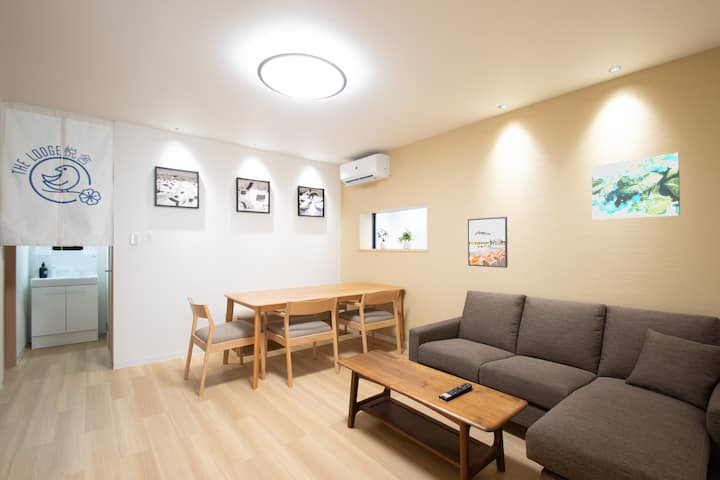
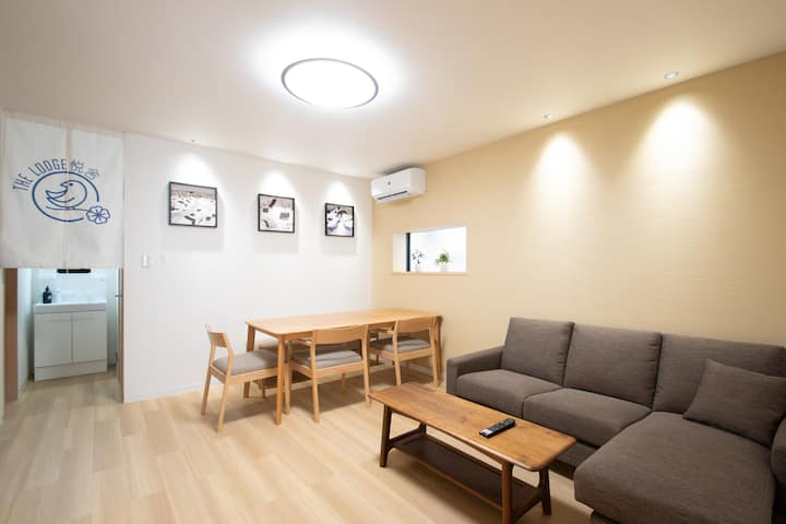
- wall art (632, 188)
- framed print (486, 242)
